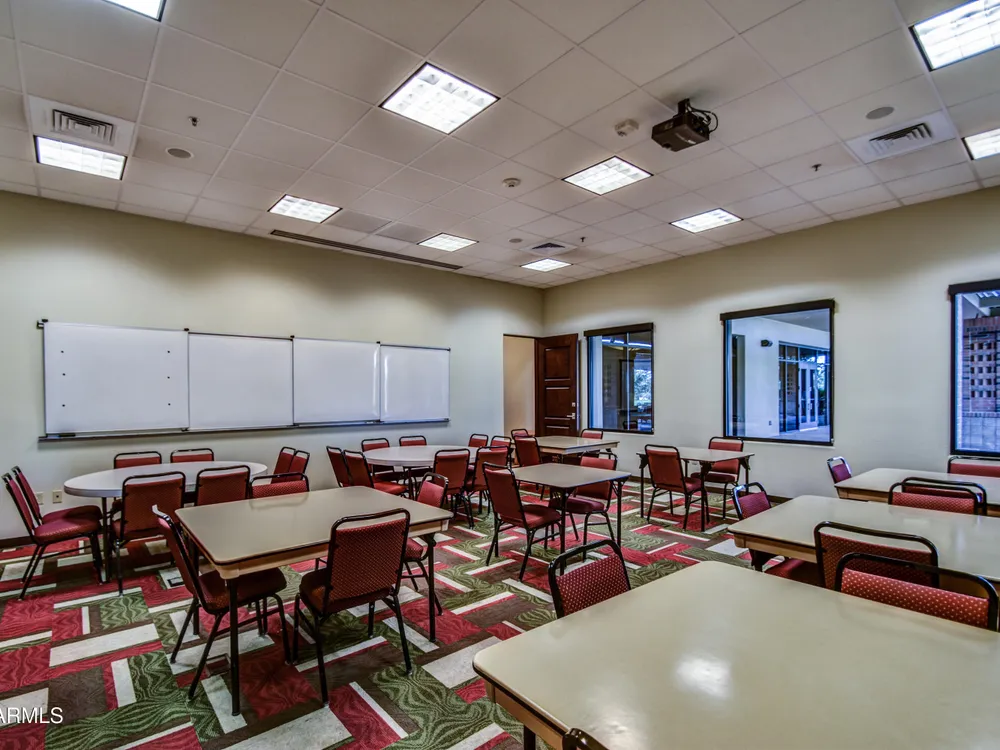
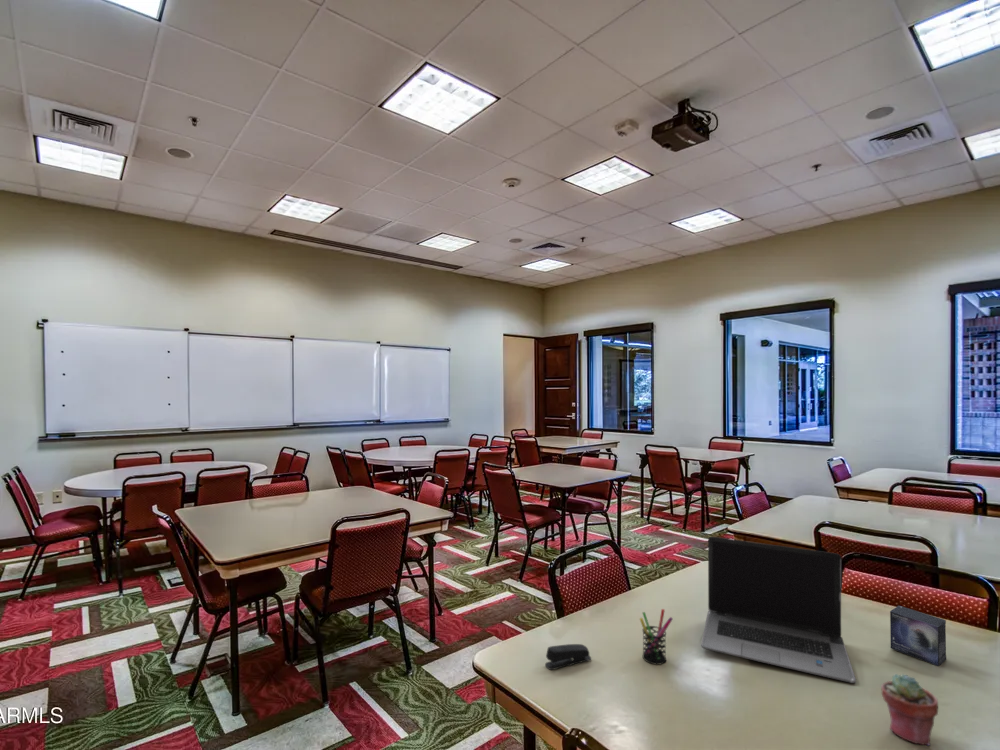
+ laptop computer (772, 602)
+ small box (917, 634)
+ potted succulent (909, 705)
+ stapler (568, 653)
+ pen holder (653, 632)
